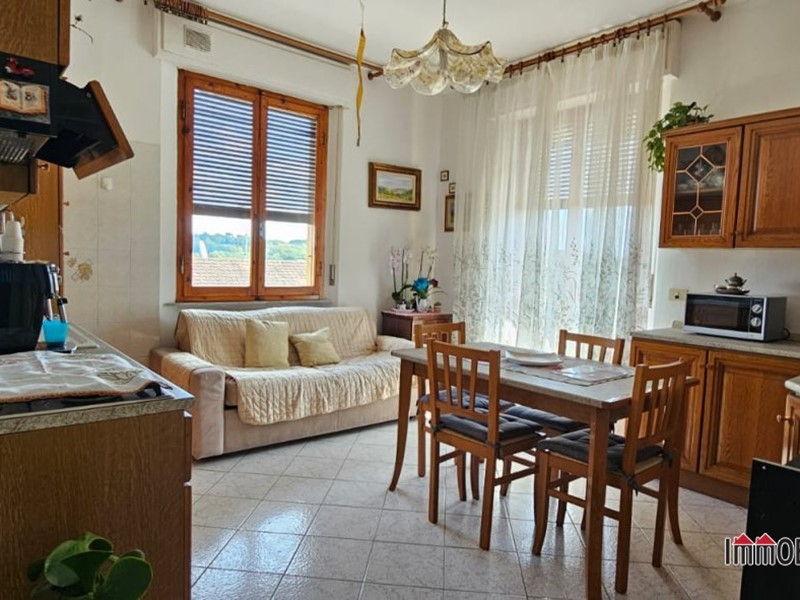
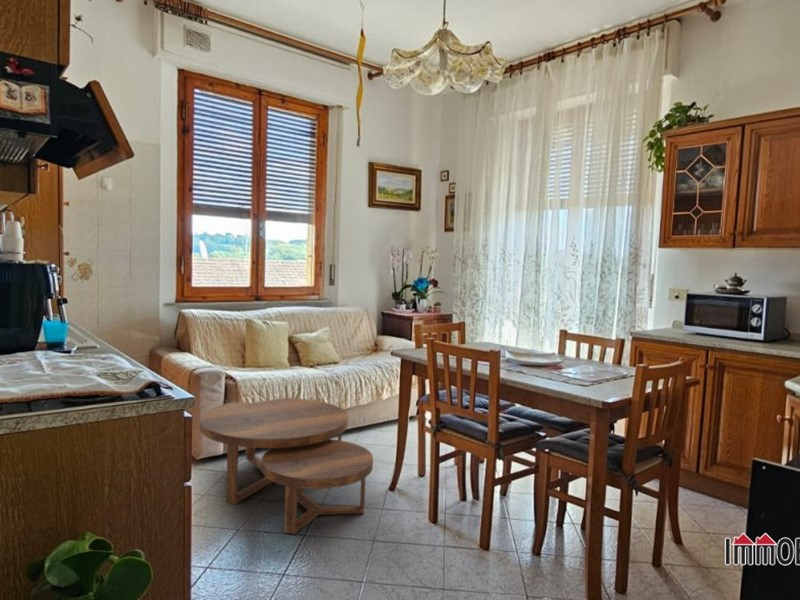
+ coffee table (289, 456)
